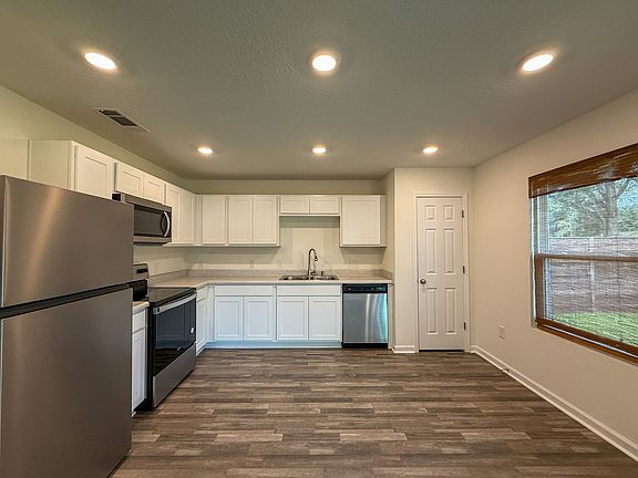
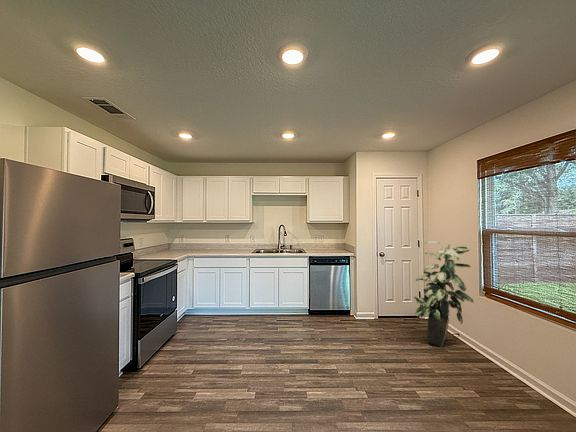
+ indoor plant (440, 292)
